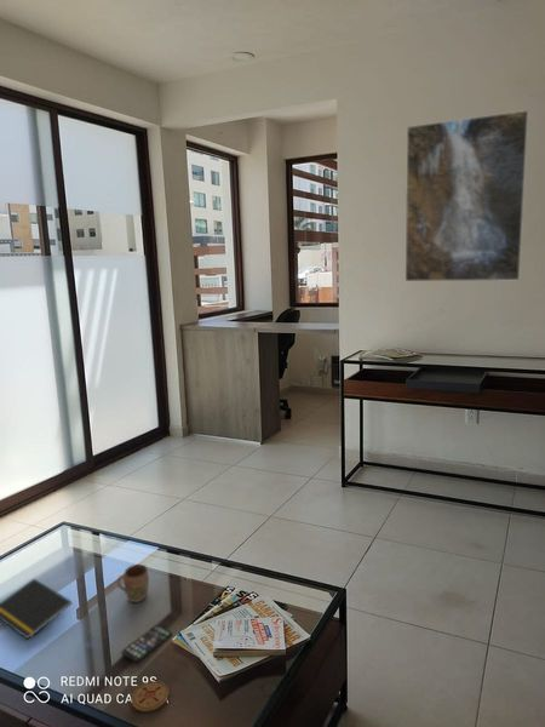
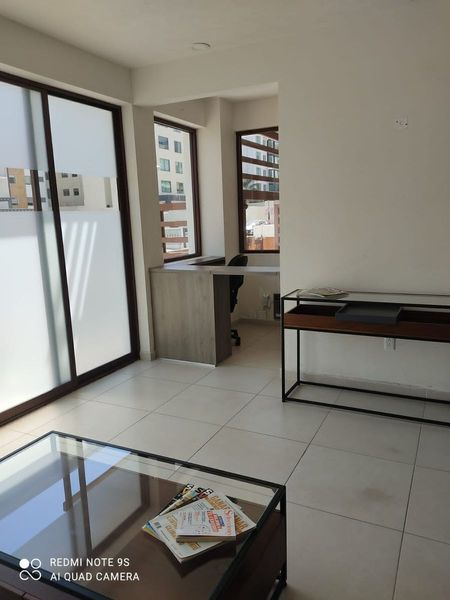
- notepad (30, 606)
- mug (134, 583)
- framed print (461, 201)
- coaster (149, 695)
- smartphone (147, 642)
